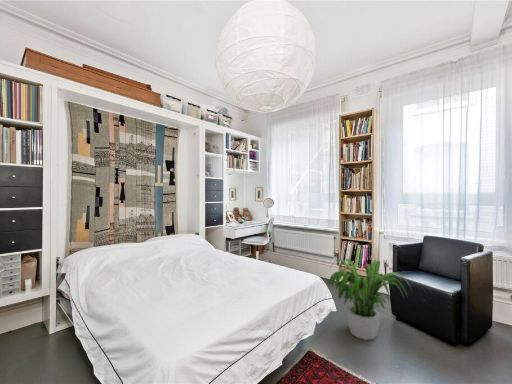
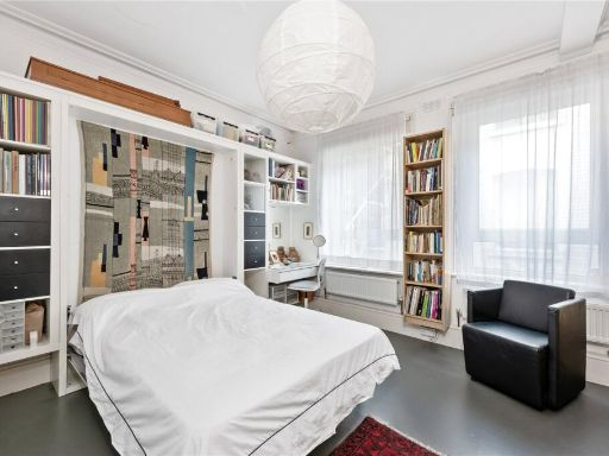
- potted plant (363, 297)
